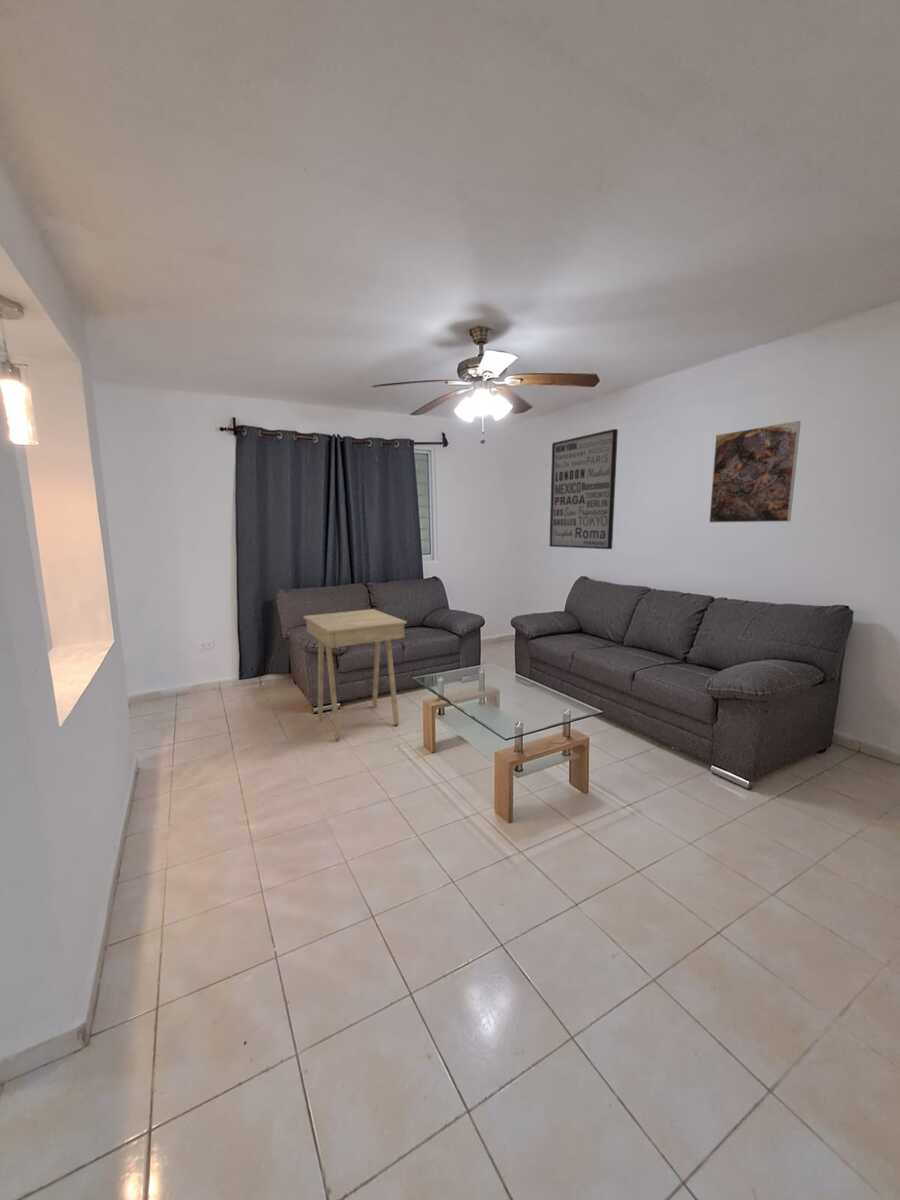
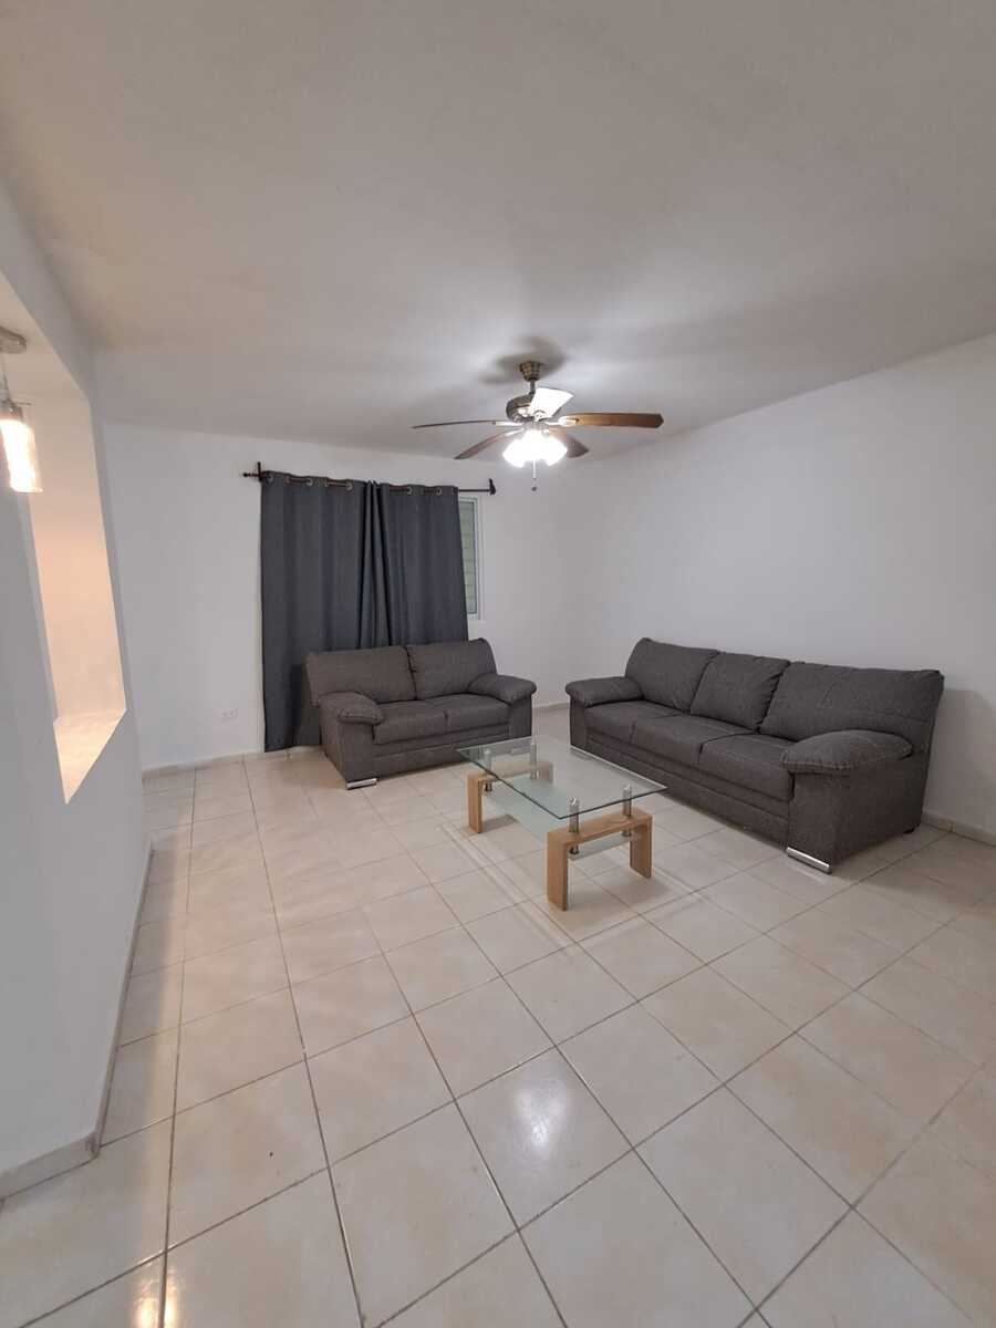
- wall art (580, 493)
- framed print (751, 476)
- side table (374, 671)
